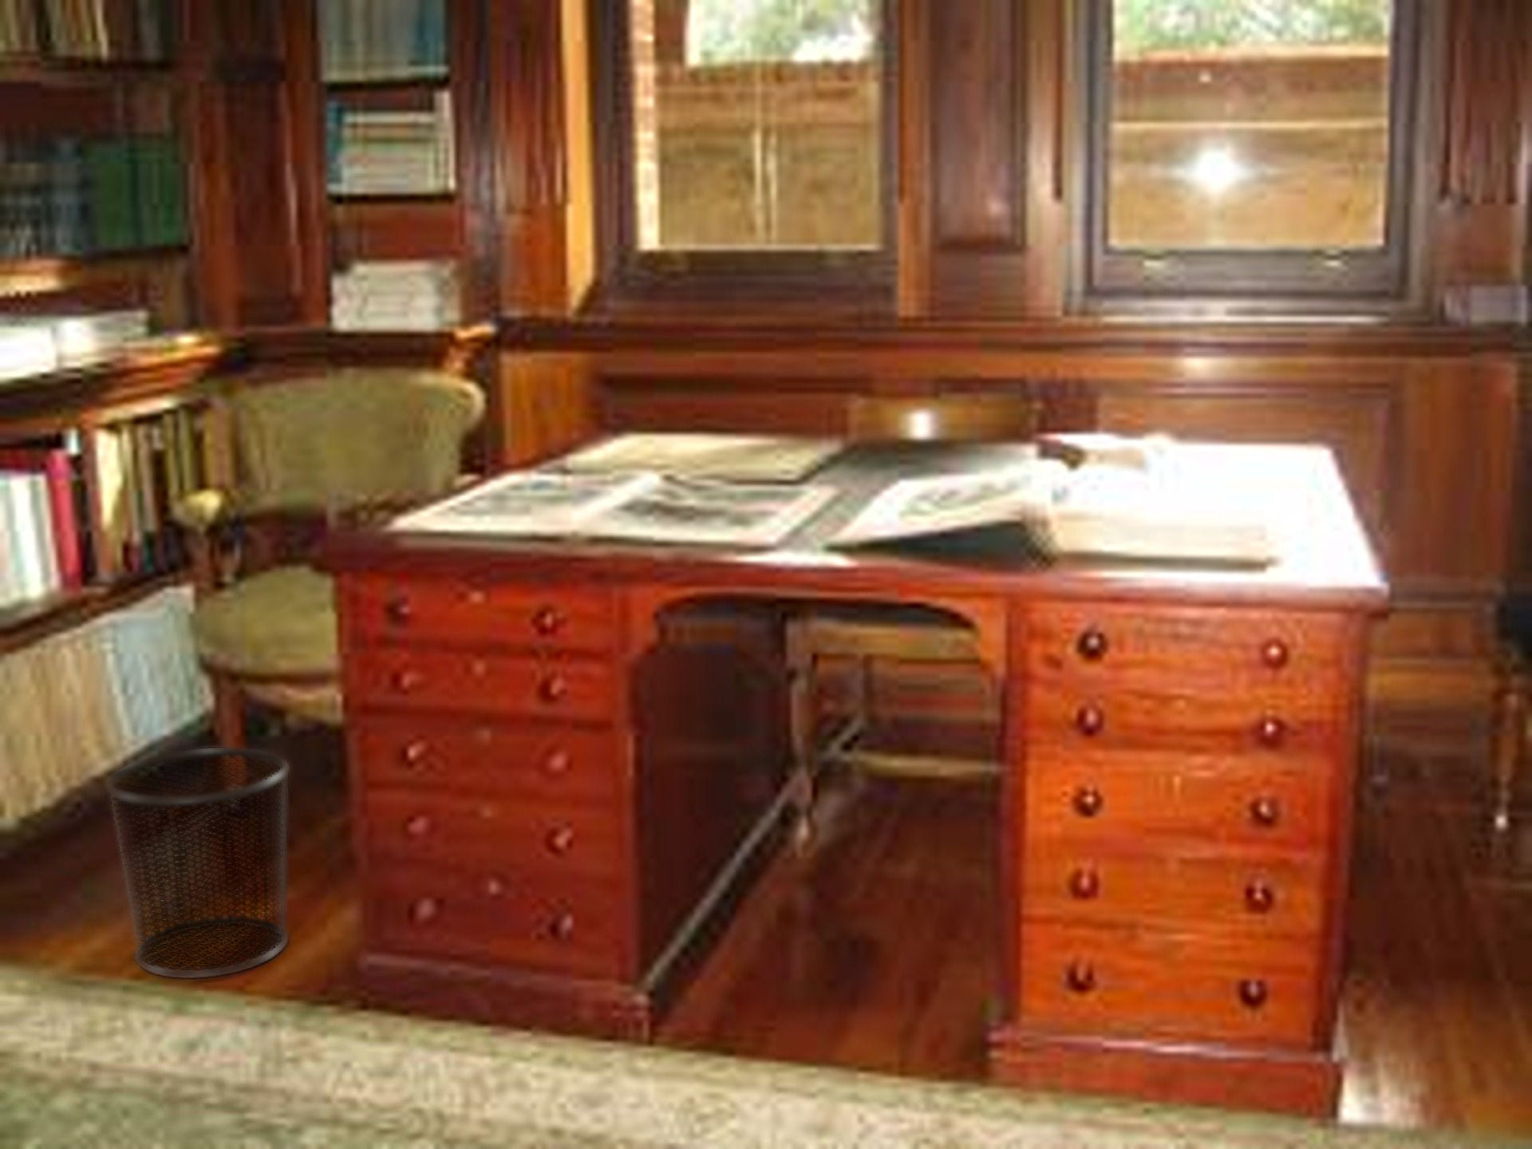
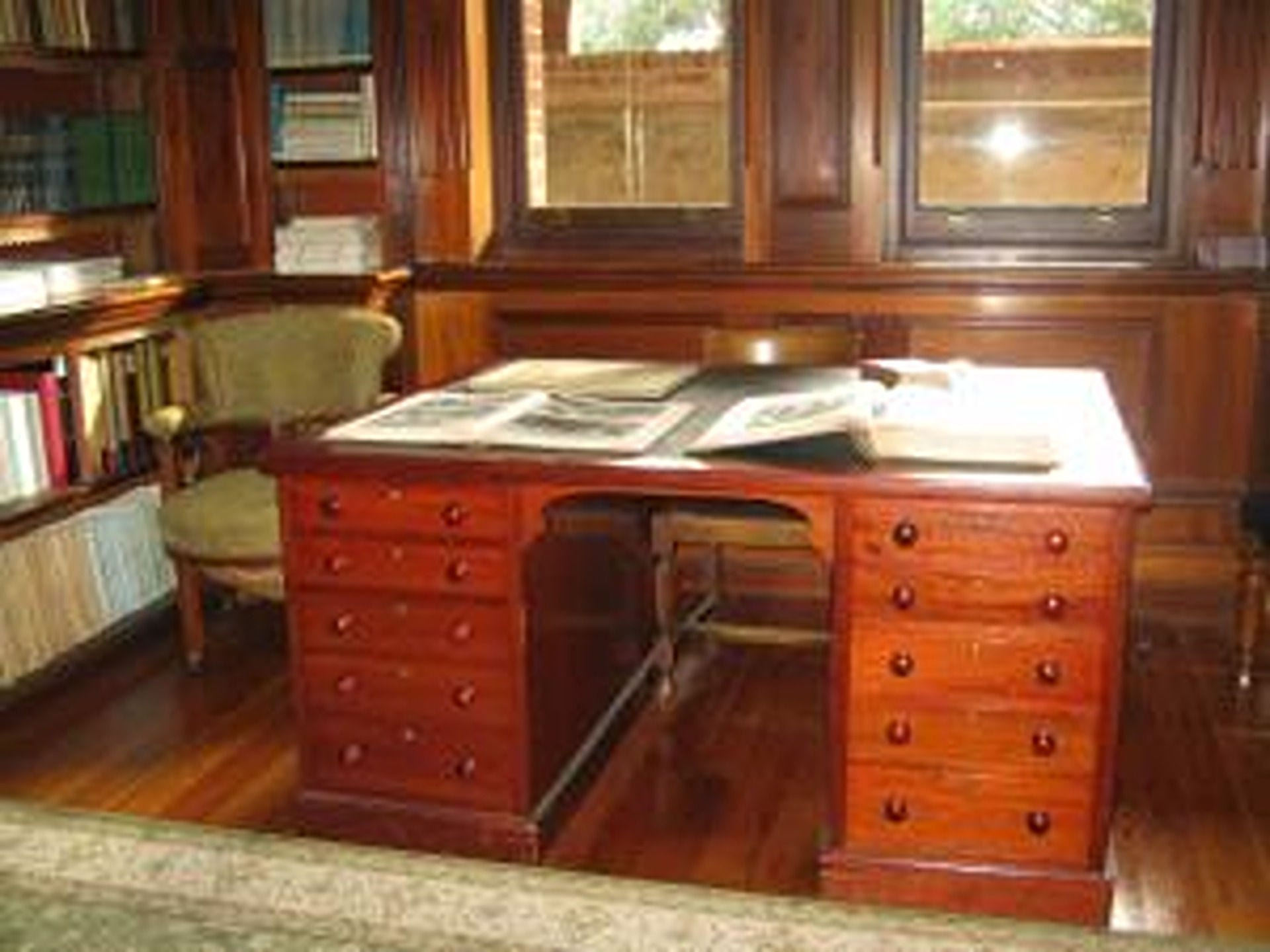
- waste bin (205, 863)
